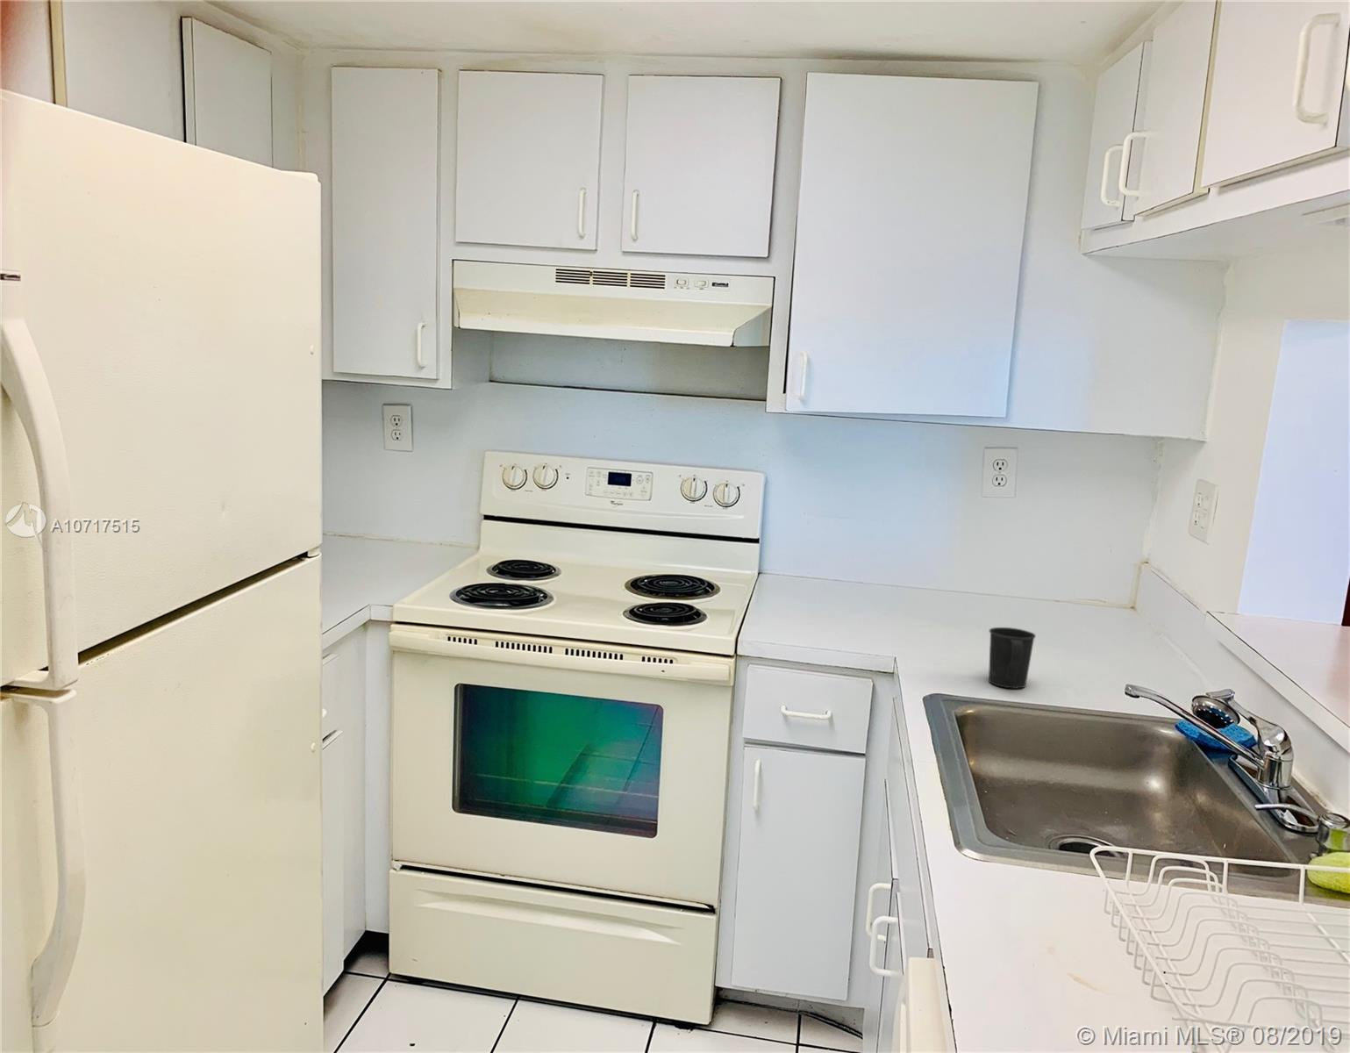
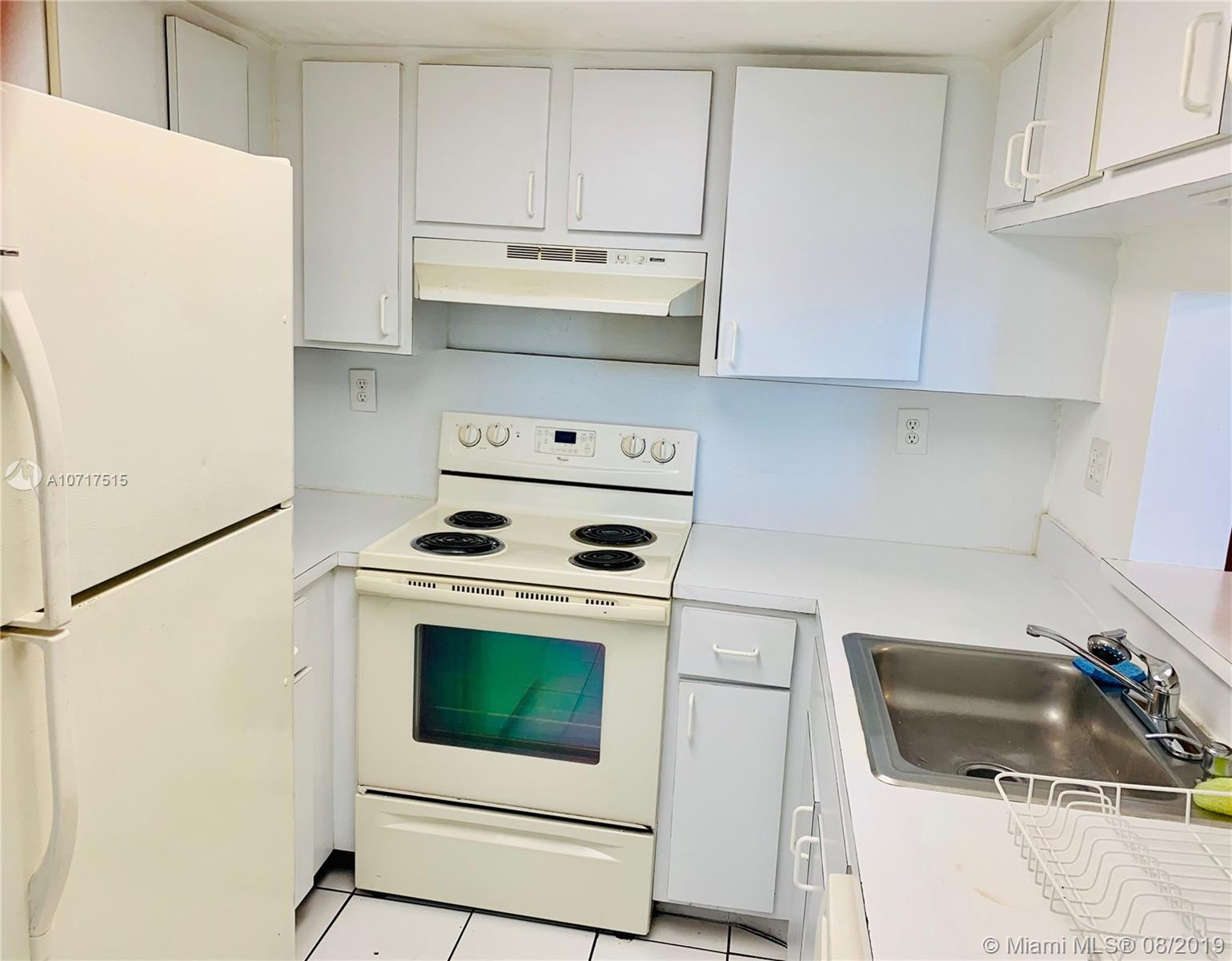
- mug (1010, 660)
